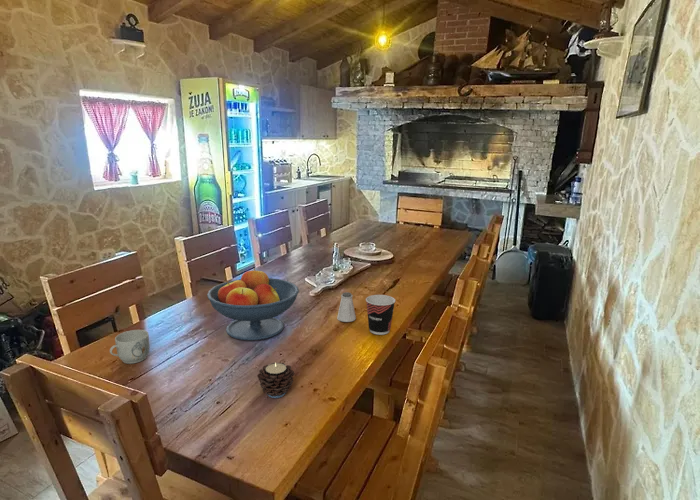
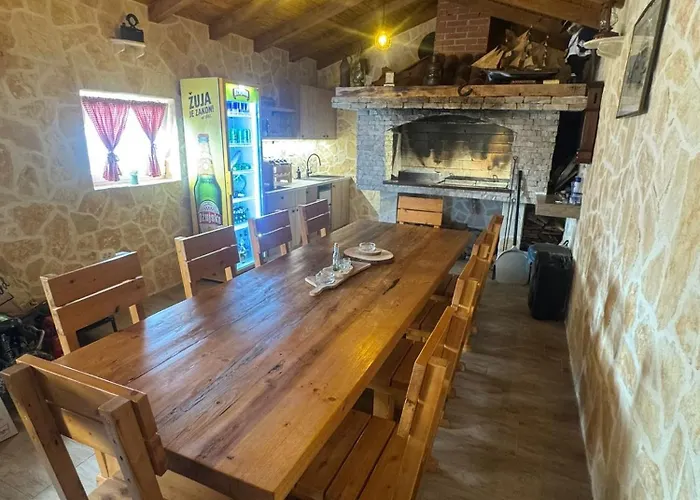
- saltshaker (346, 306)
- fruit bowl (254, 302)
- cup (380, 315)
- mug (129, 348)
- candle (276, 378)
